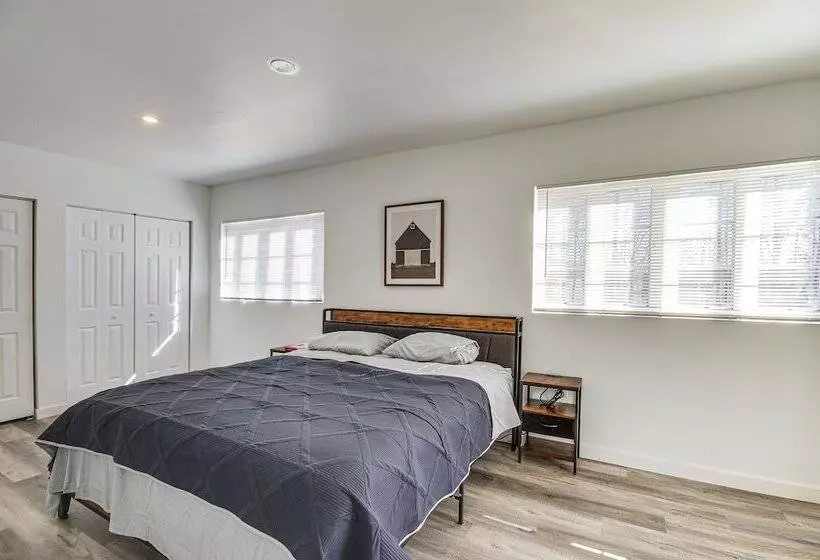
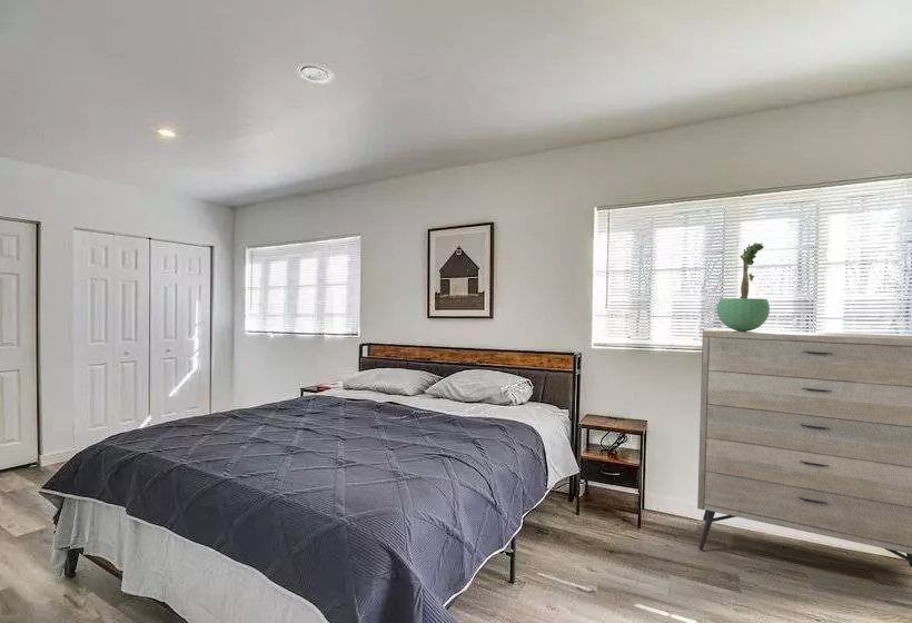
+ dresser (807, 446)
+ potted plant (743, 286)
